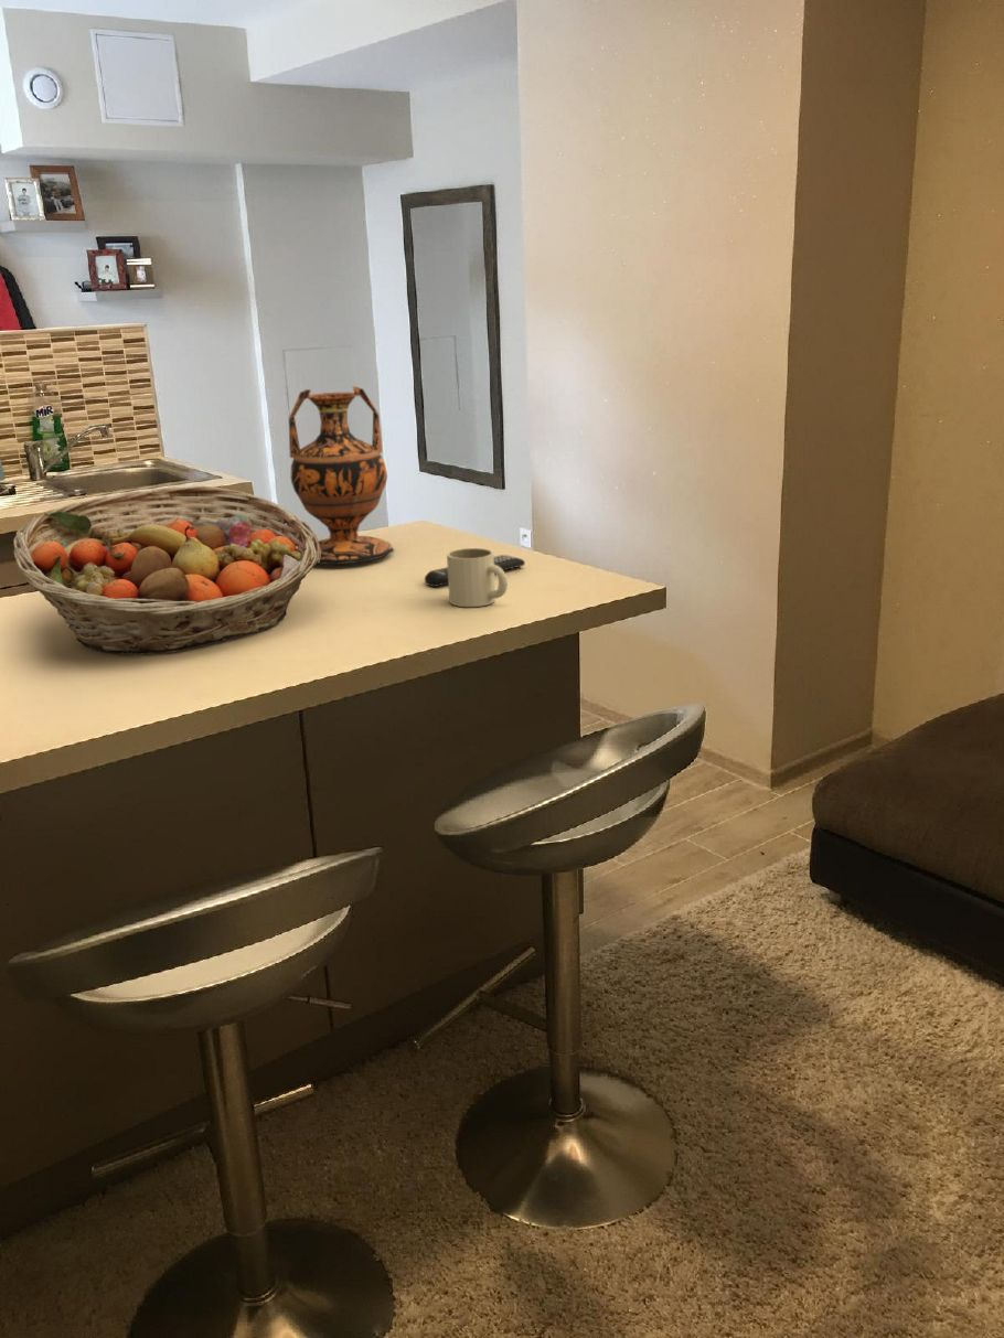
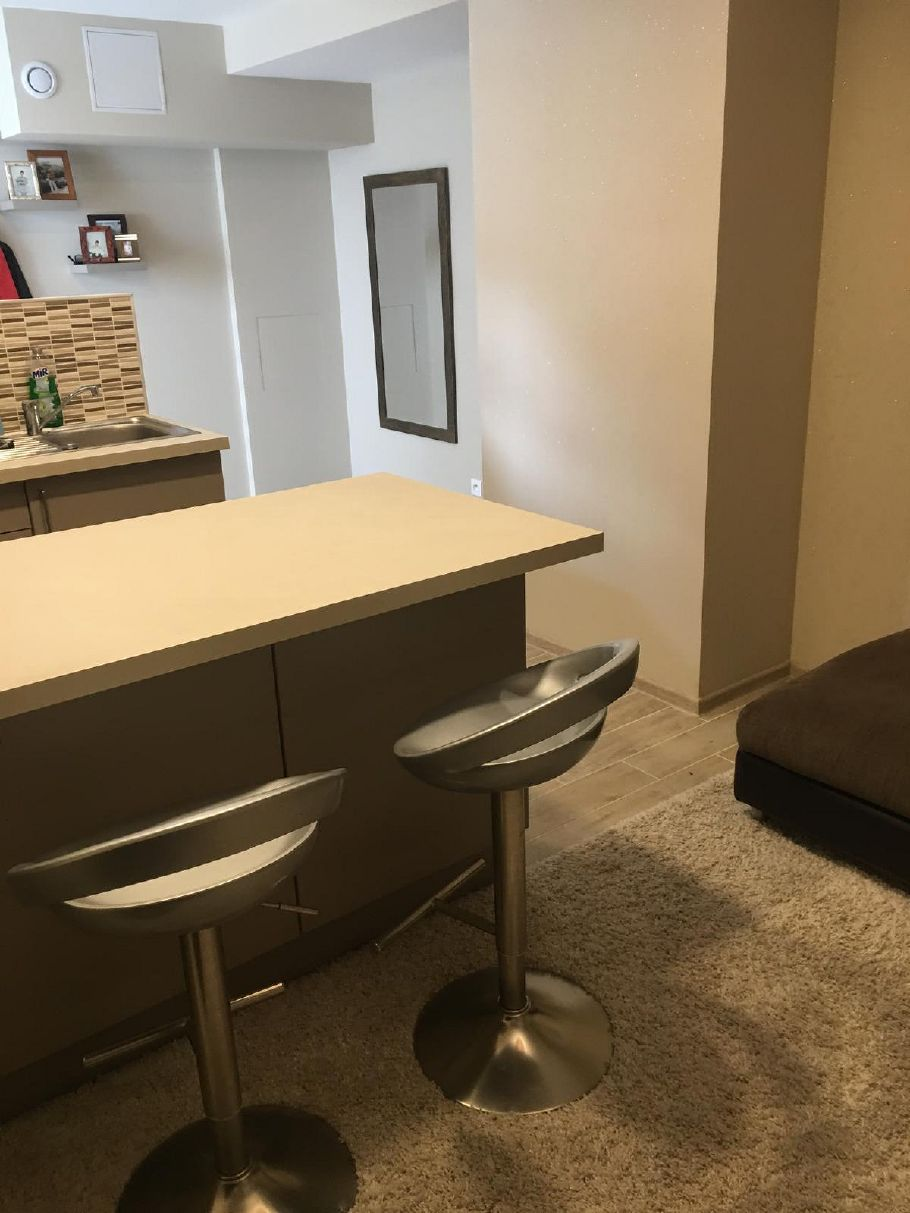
- remote control (494, 564)
- fruit basket (174, 565)
- vase (338, 473)
- mug (479, 578)
